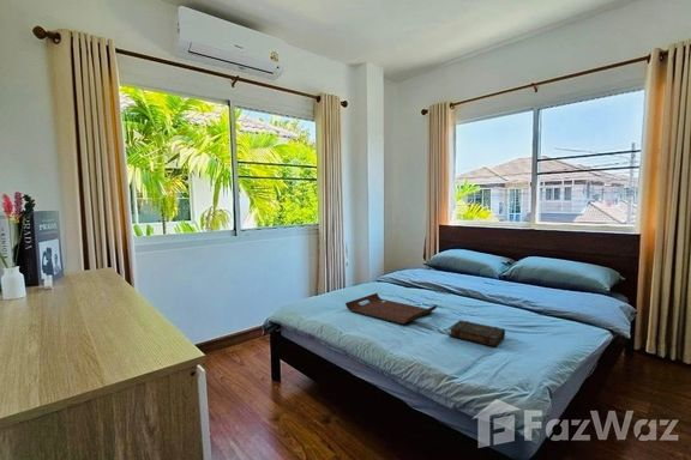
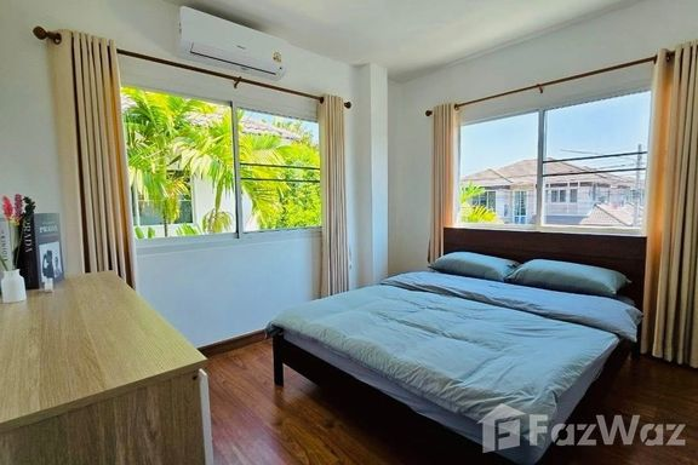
- serving tray (390, 307)
- book (476, 332)
